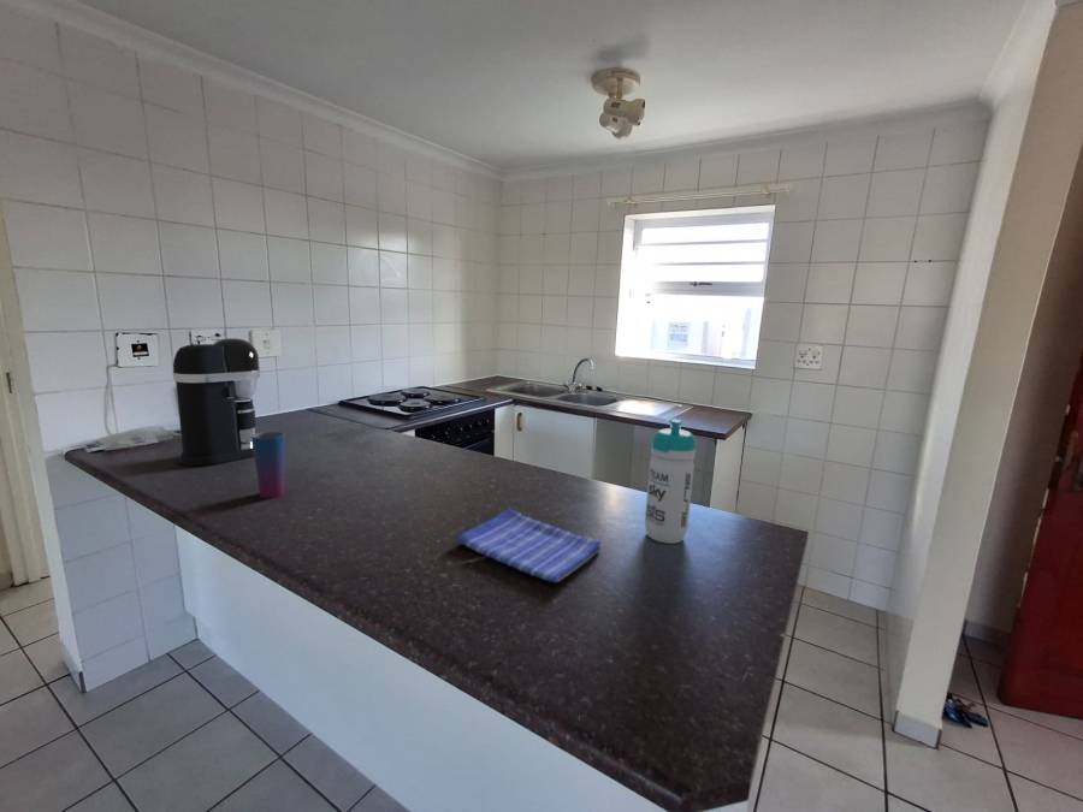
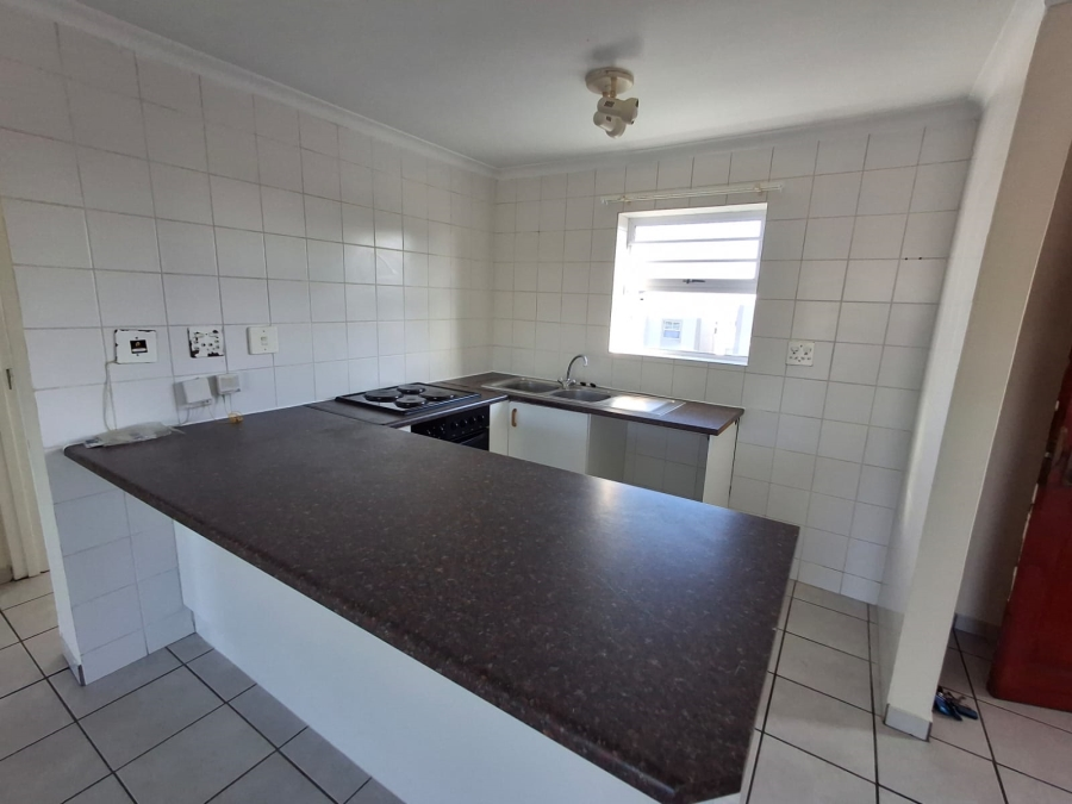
- water bottle (670, 479)
- cup (270, 464)
- coffee maker (220, 398)
- dish towel (528, 541)
